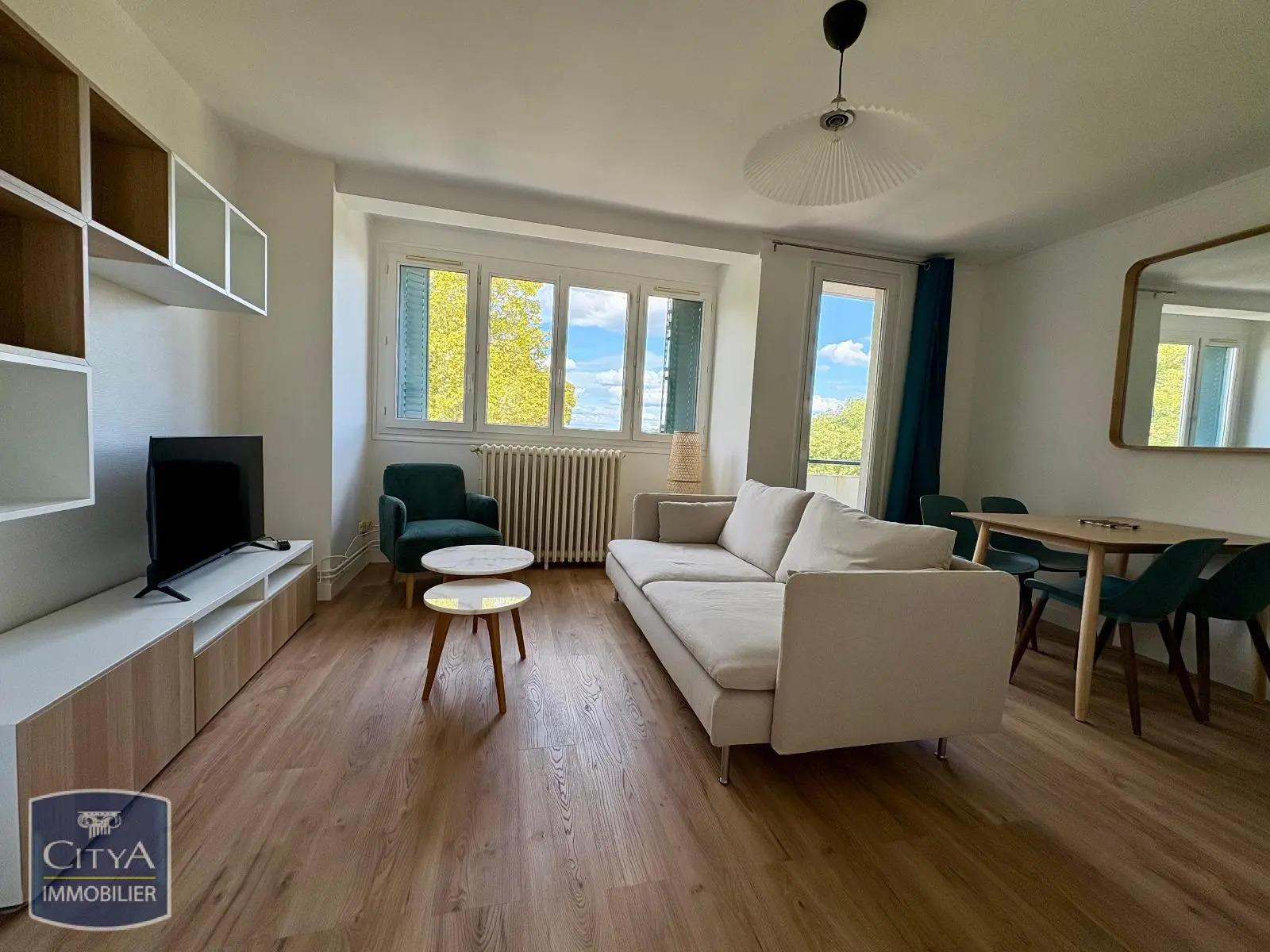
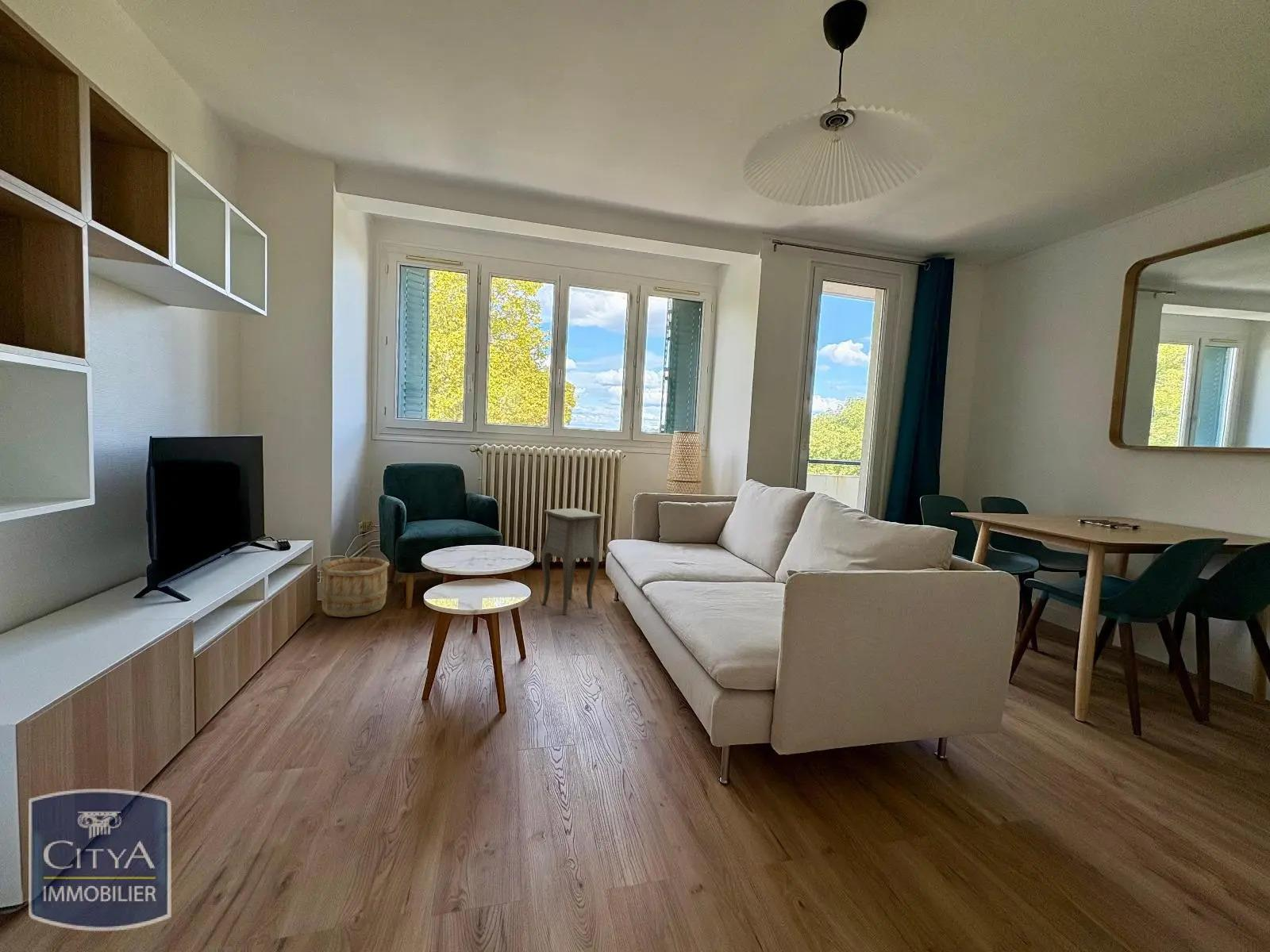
+ wooden bucket (355, 585)
+ side table (570, 559)
